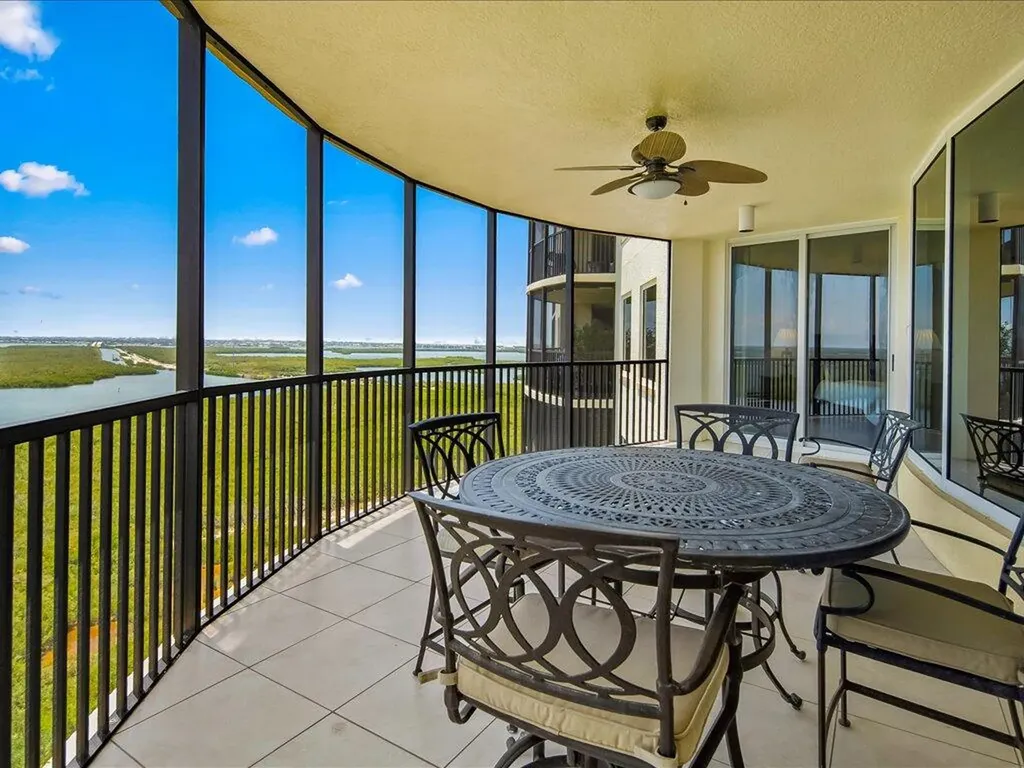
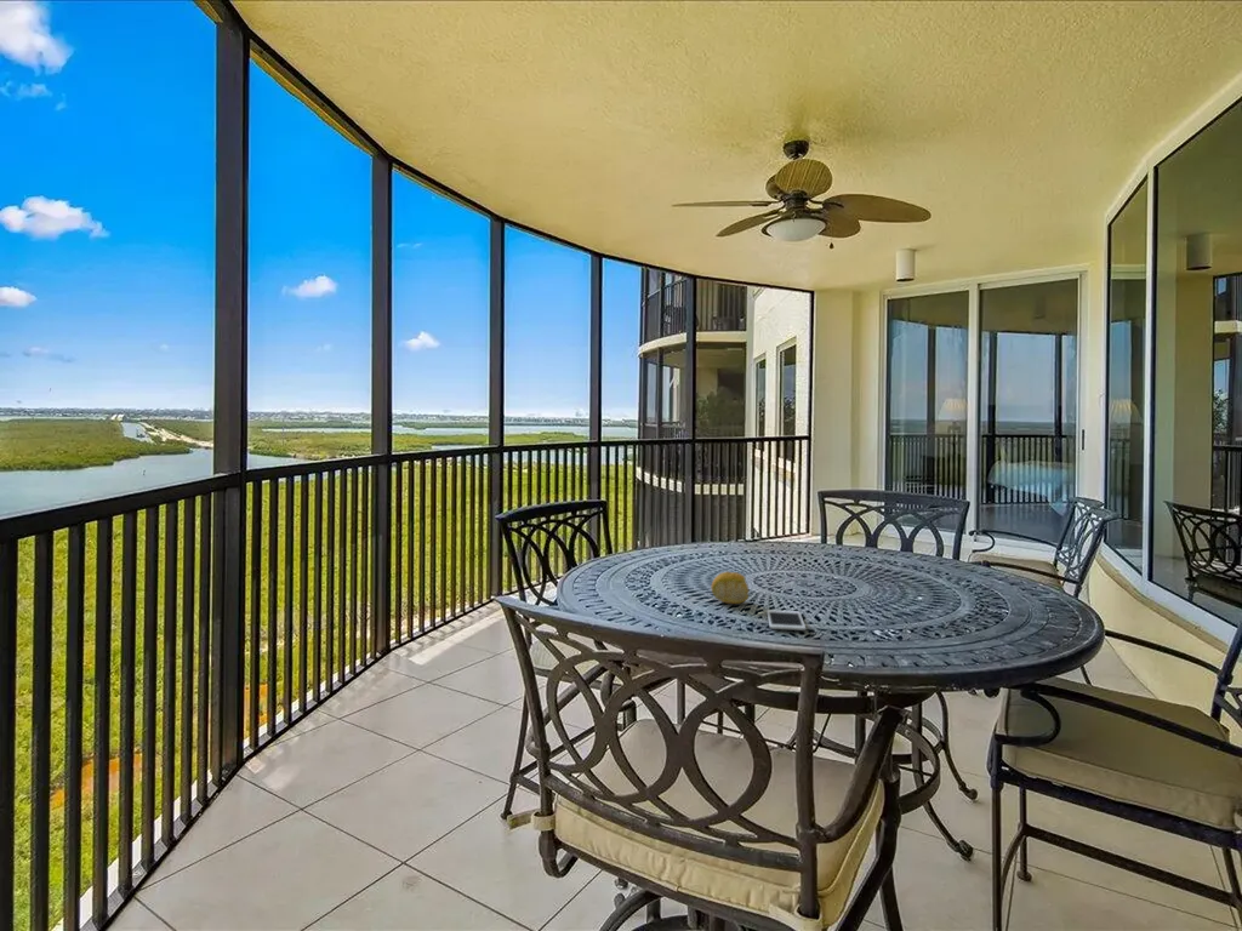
+ cell phone (785, 619)
+ fruit (730, 587)
